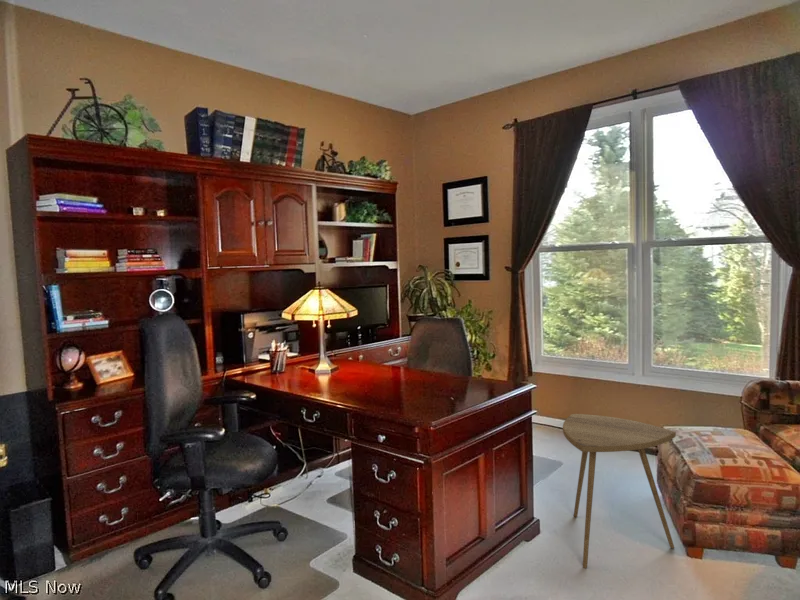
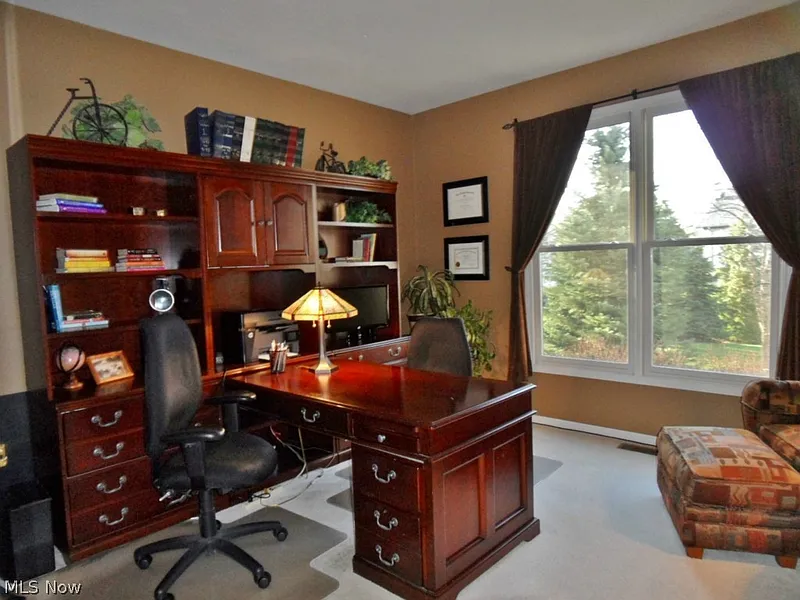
- side table (593, 486)
